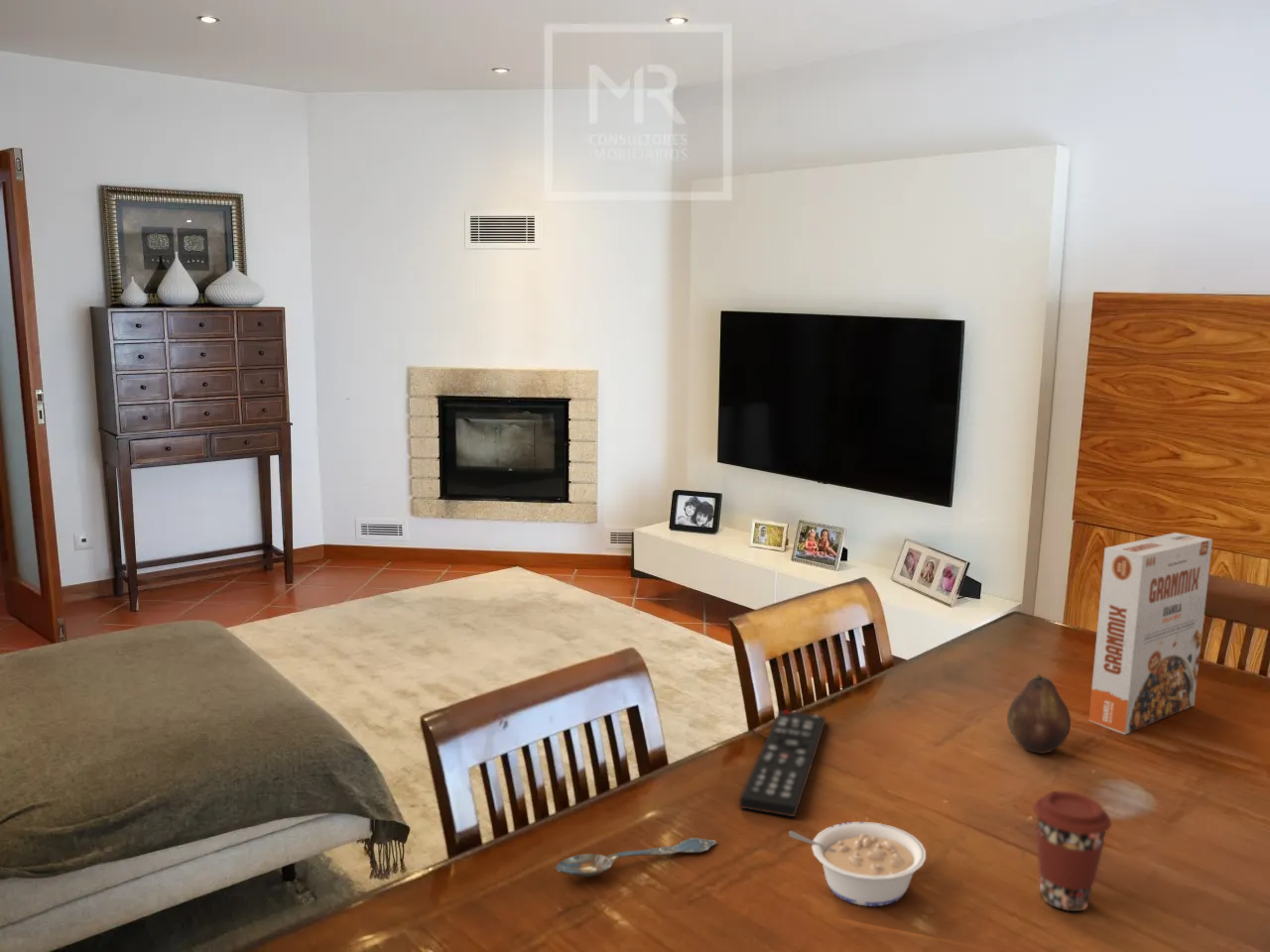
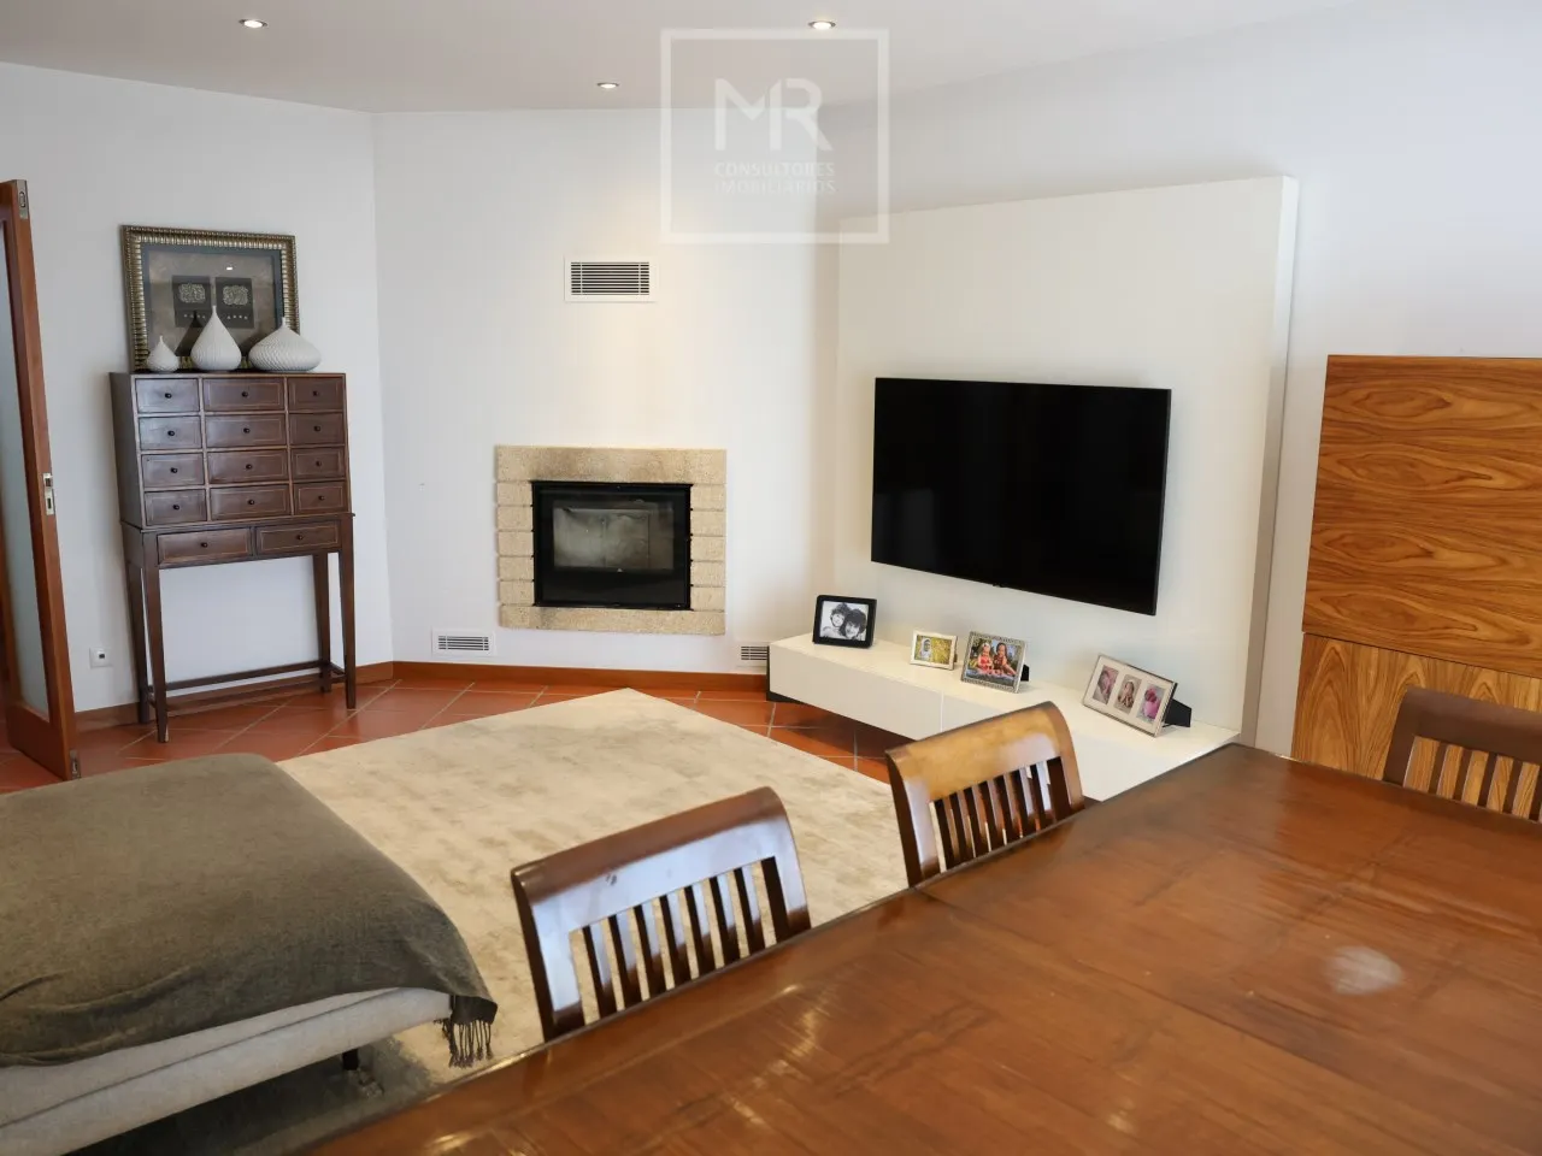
- coffee cup (1068, 851)
- legume (863, 864)
- fruit (1039, 712)
- cereal box (1151, 629)
- remote control (786, 756)
- spoon (638, 854)
